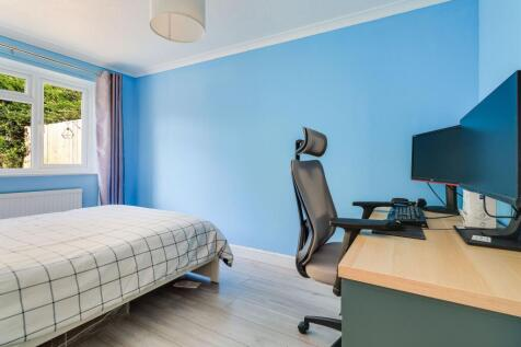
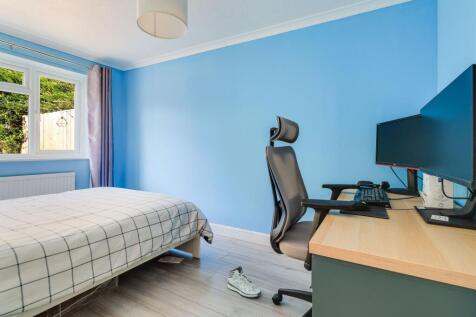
+ sneaker (243, 280)
